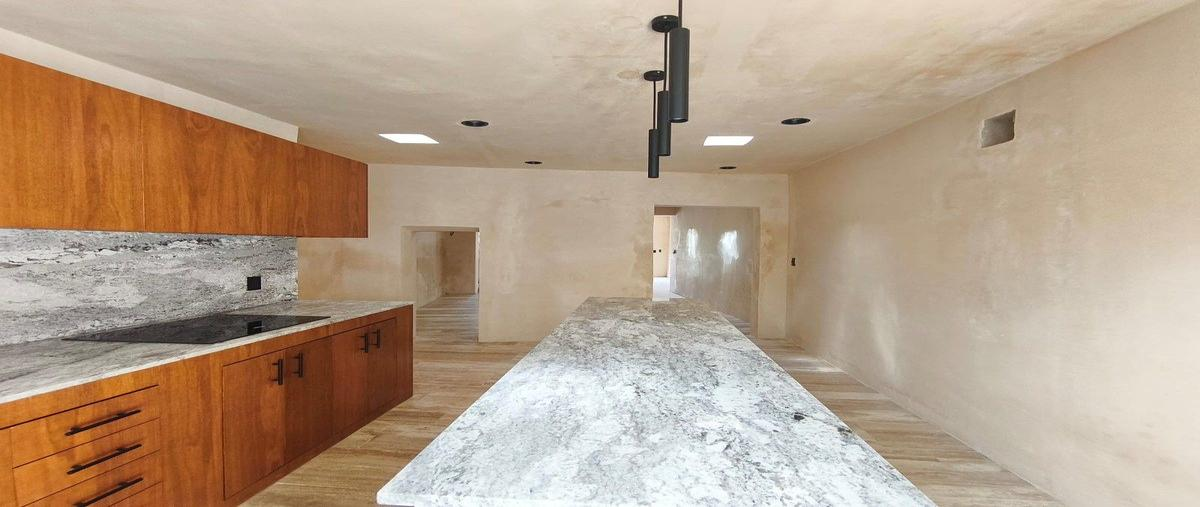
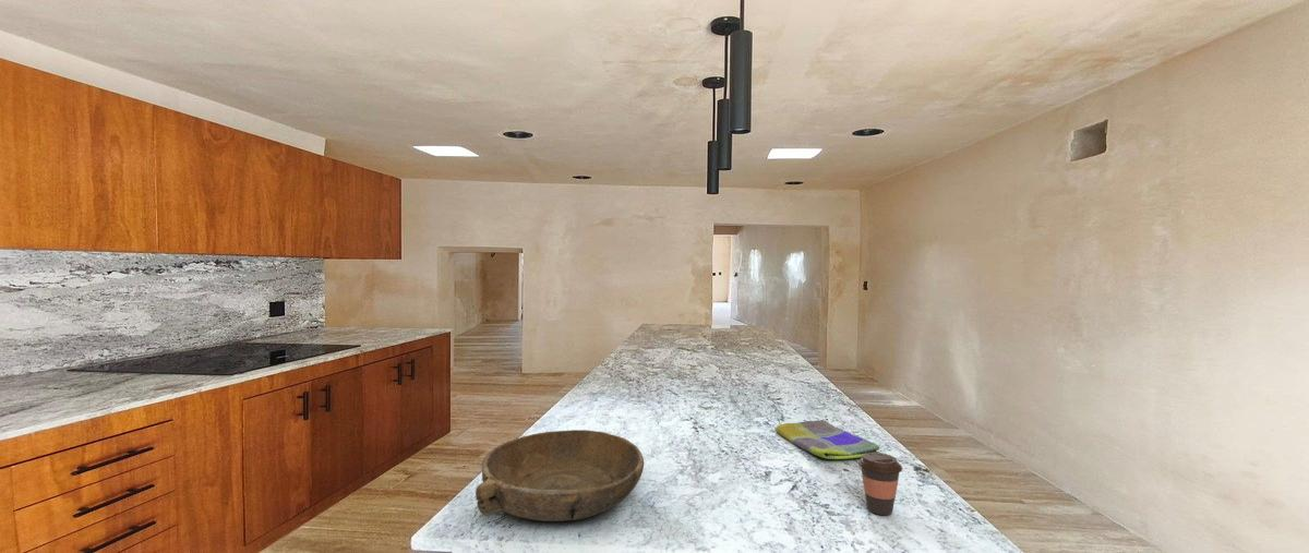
+ bowl (564, 476)
+ dish towel (824, 437)
+ coffee cup (879, 483)
